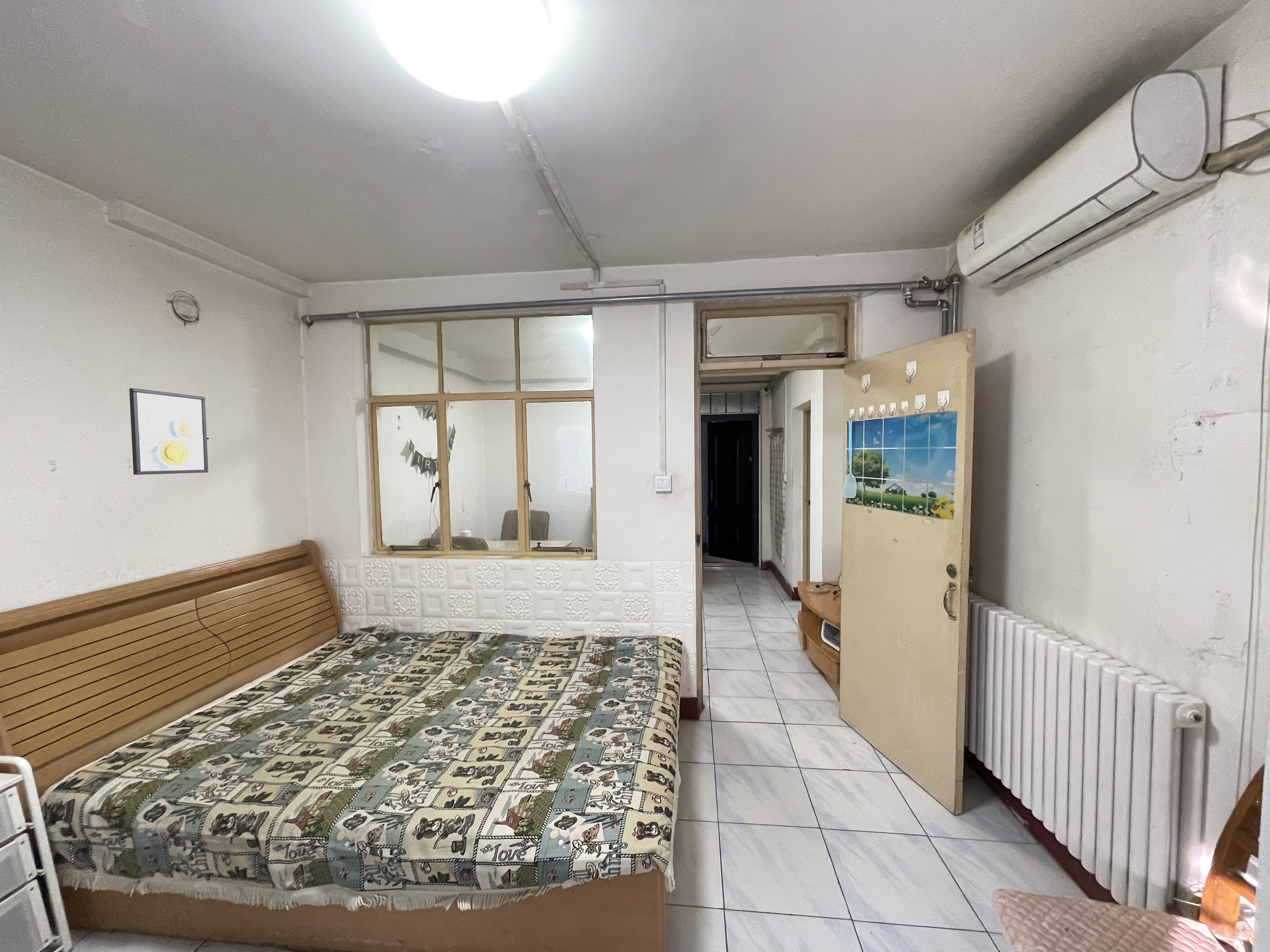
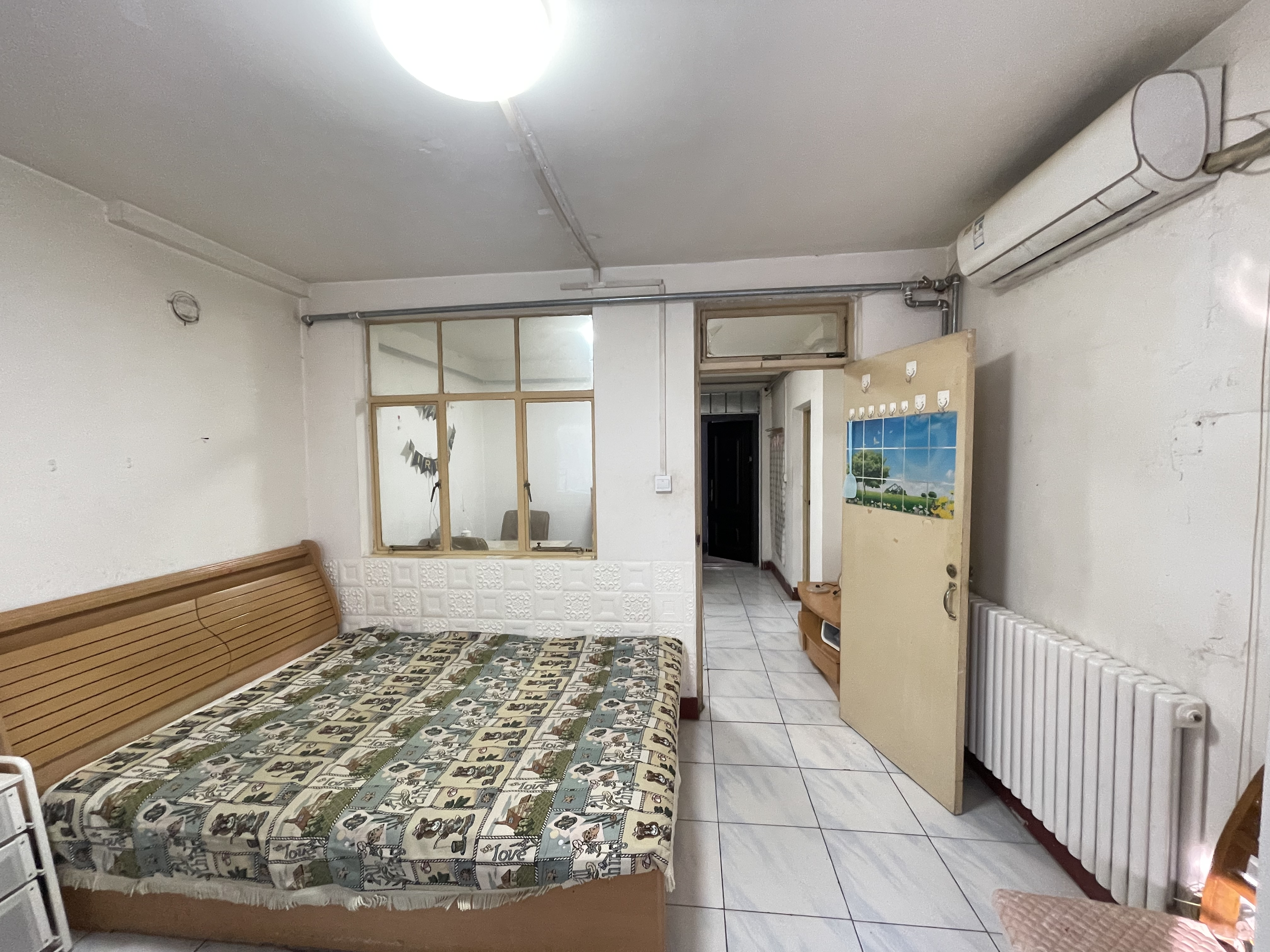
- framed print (171, 433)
